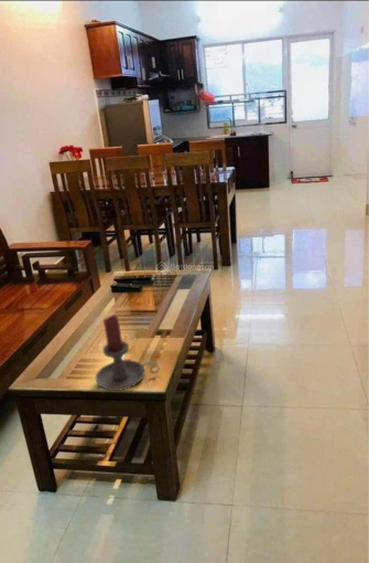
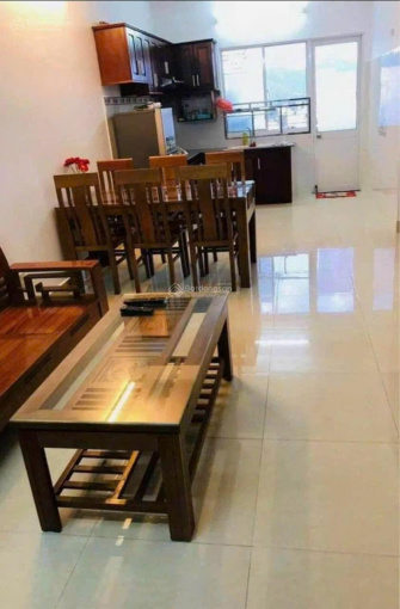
- candle holder (122, 348)
